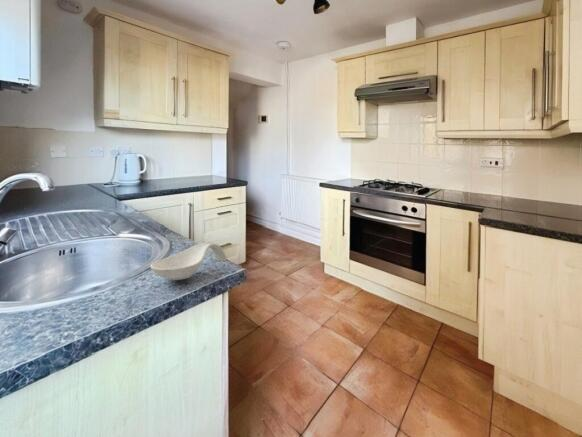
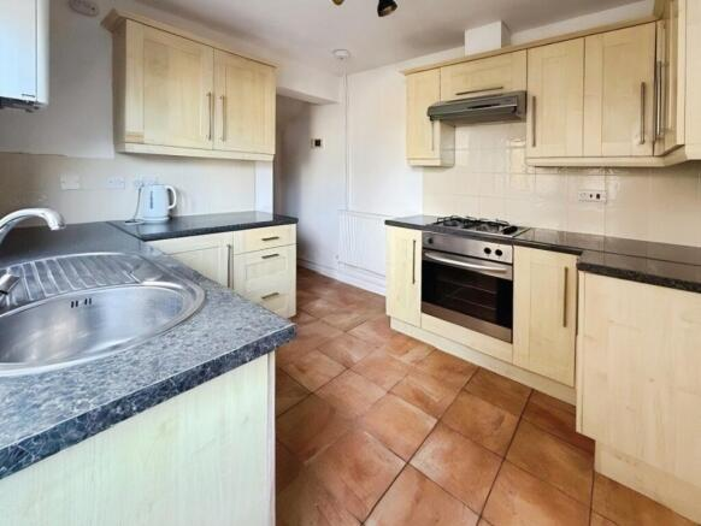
- spoon rest (193, 259)
